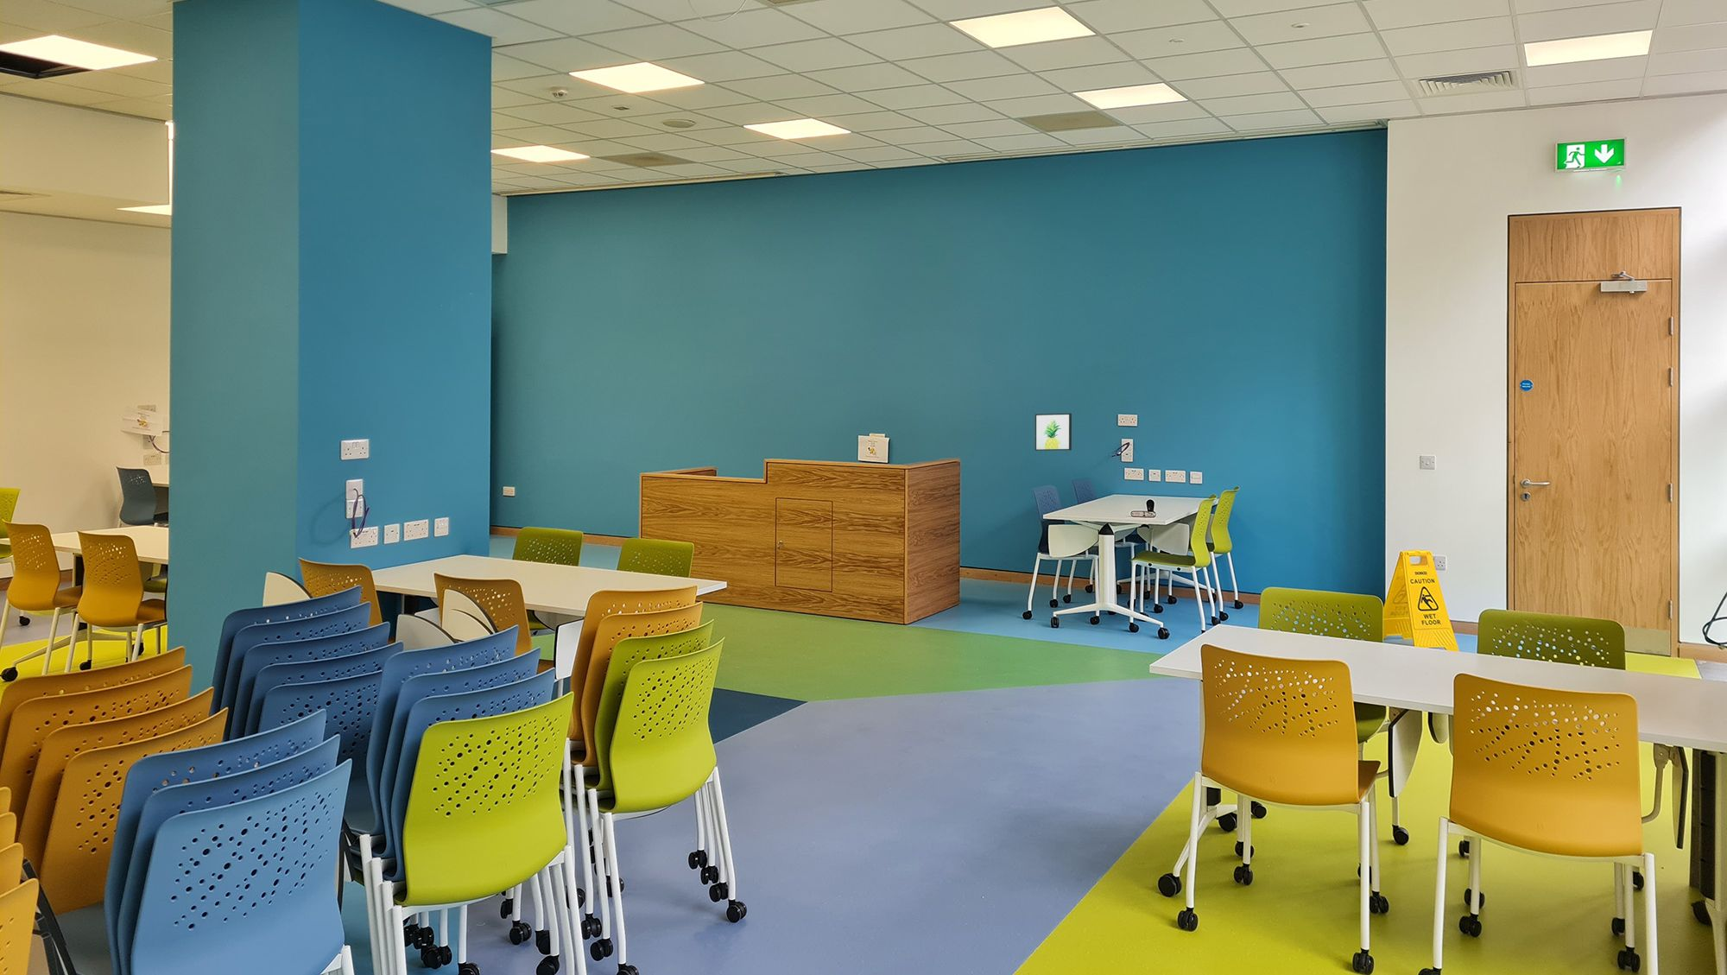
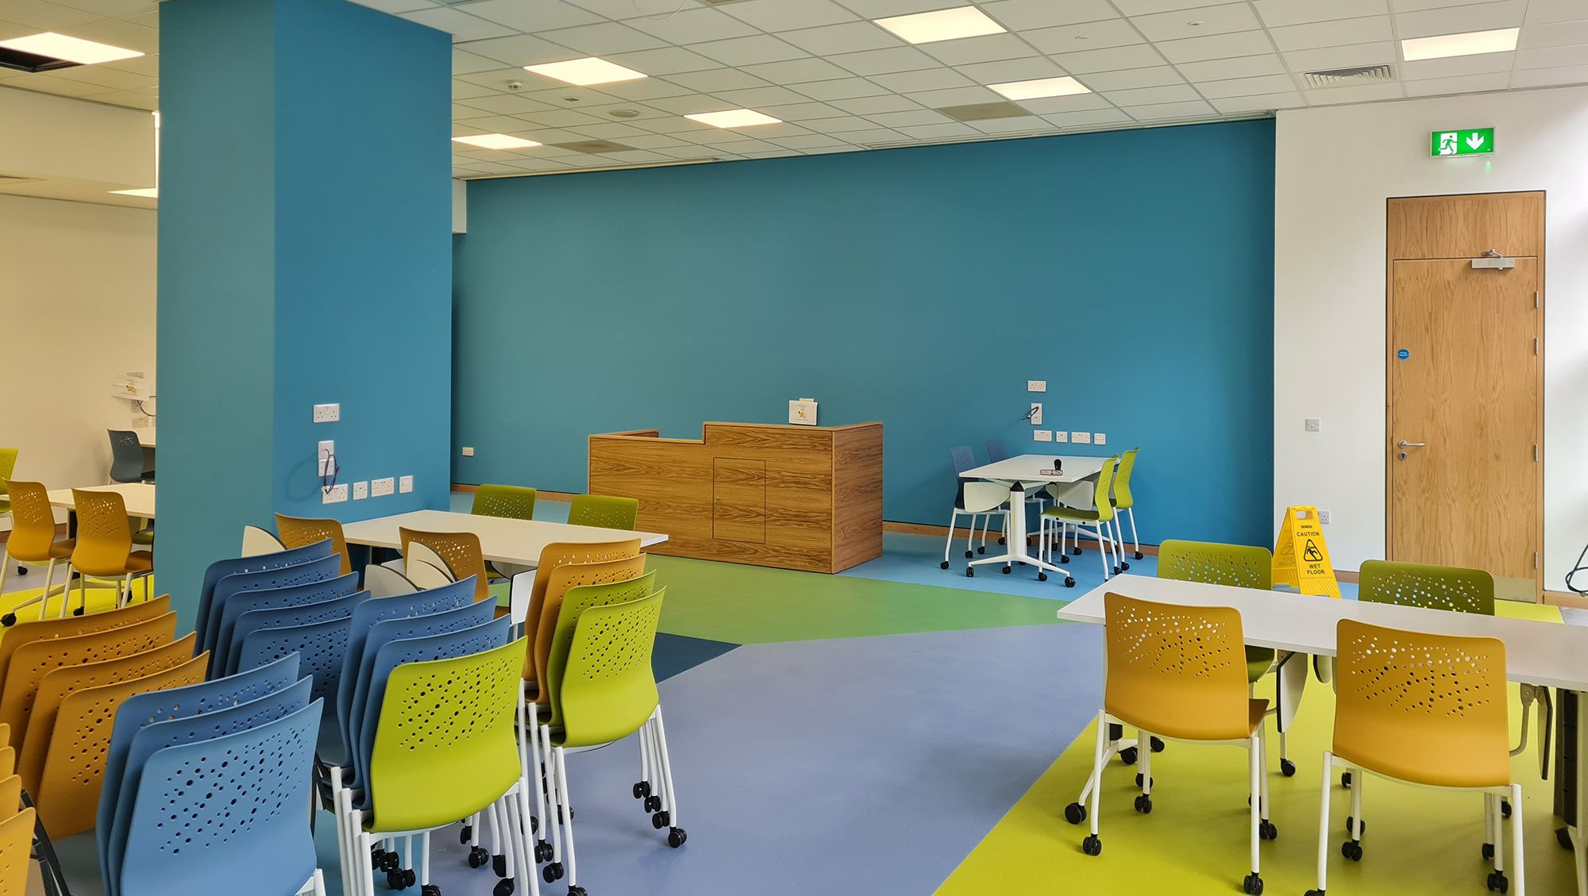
- wall art (1052, 432)
